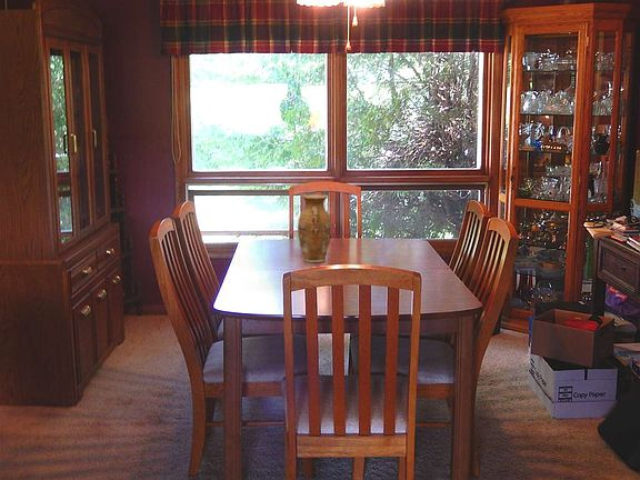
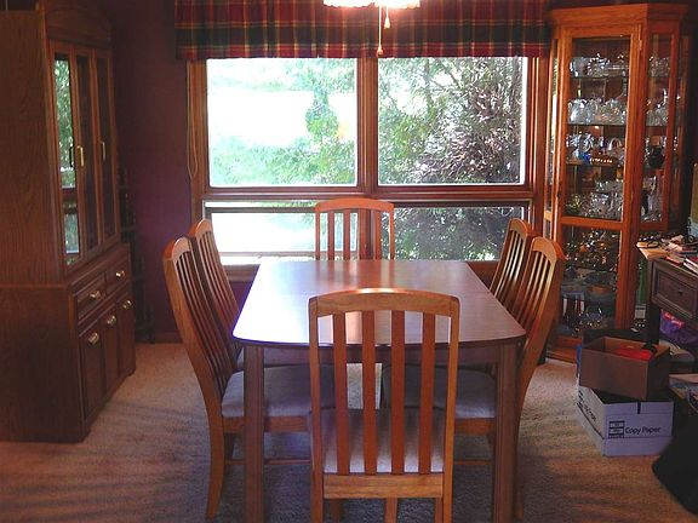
- vase (314, 228)
